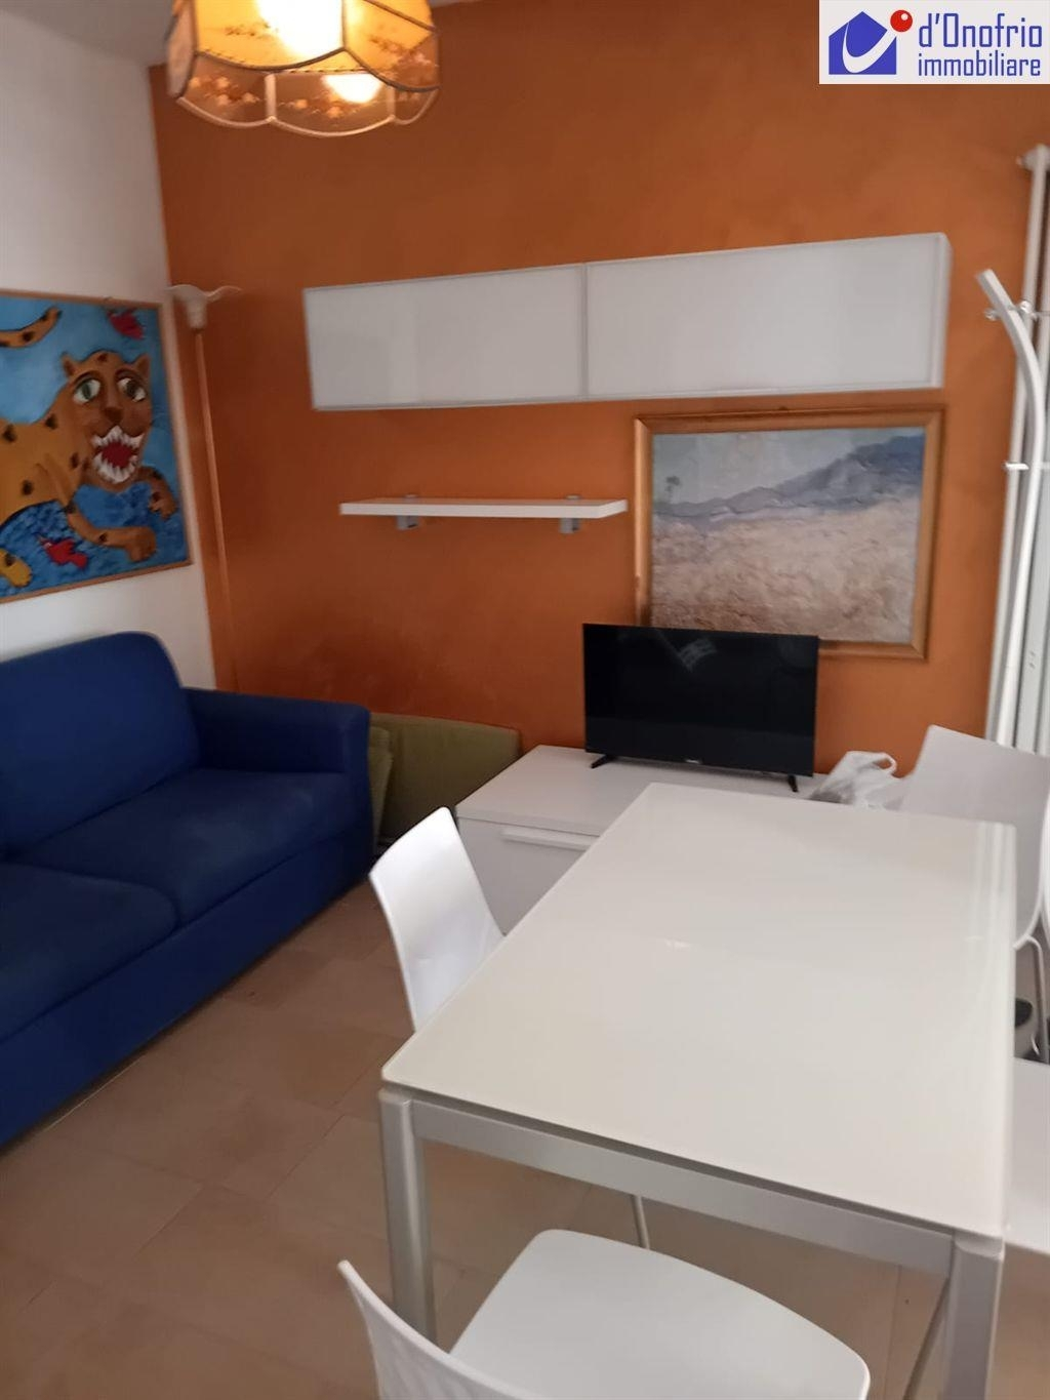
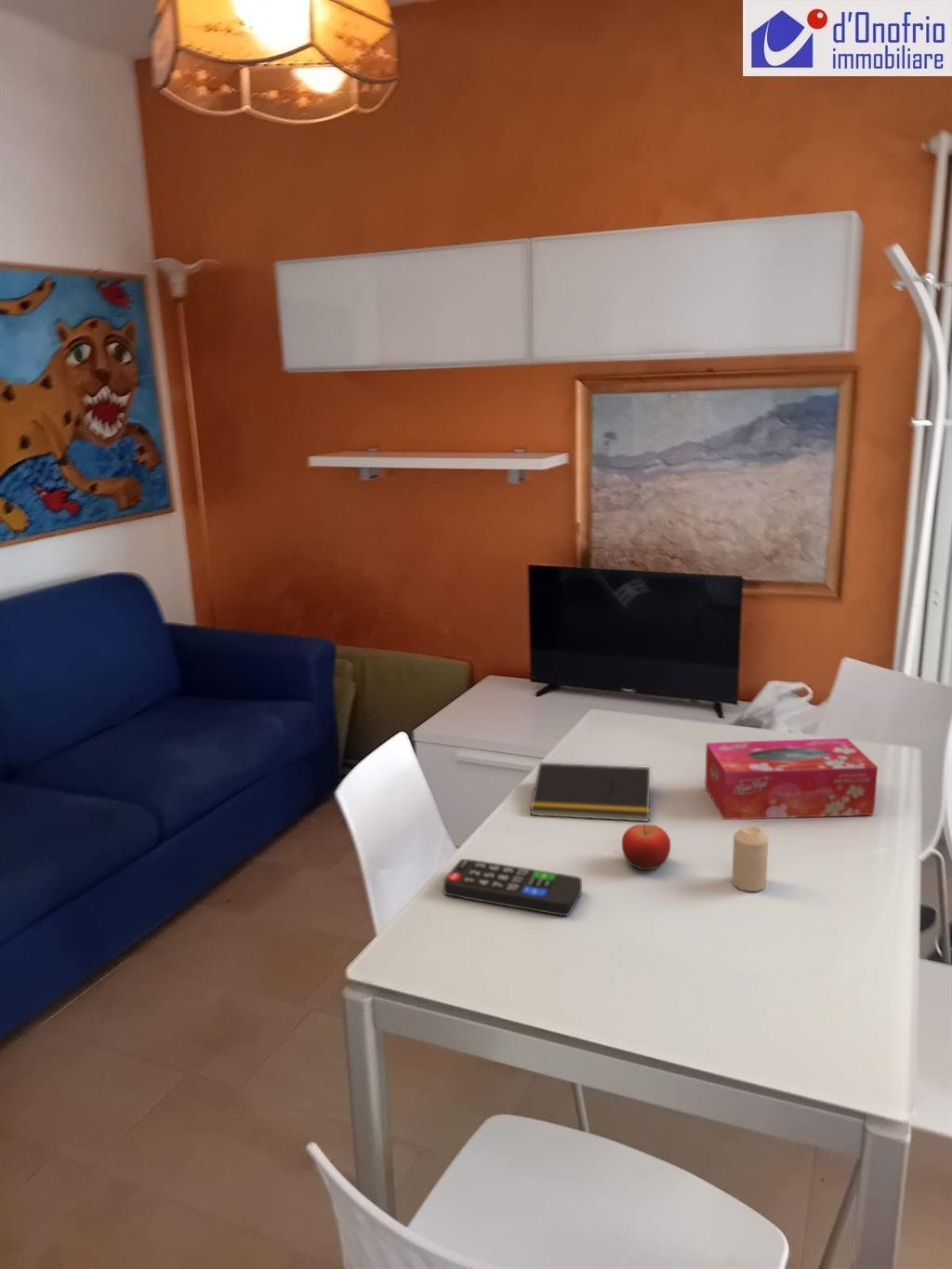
+ notepad (591, 790)
+ tissue box (787, 777)
+ remote control (512, 885)
+ candle (749, 856)
+ fruit (645, 843)
